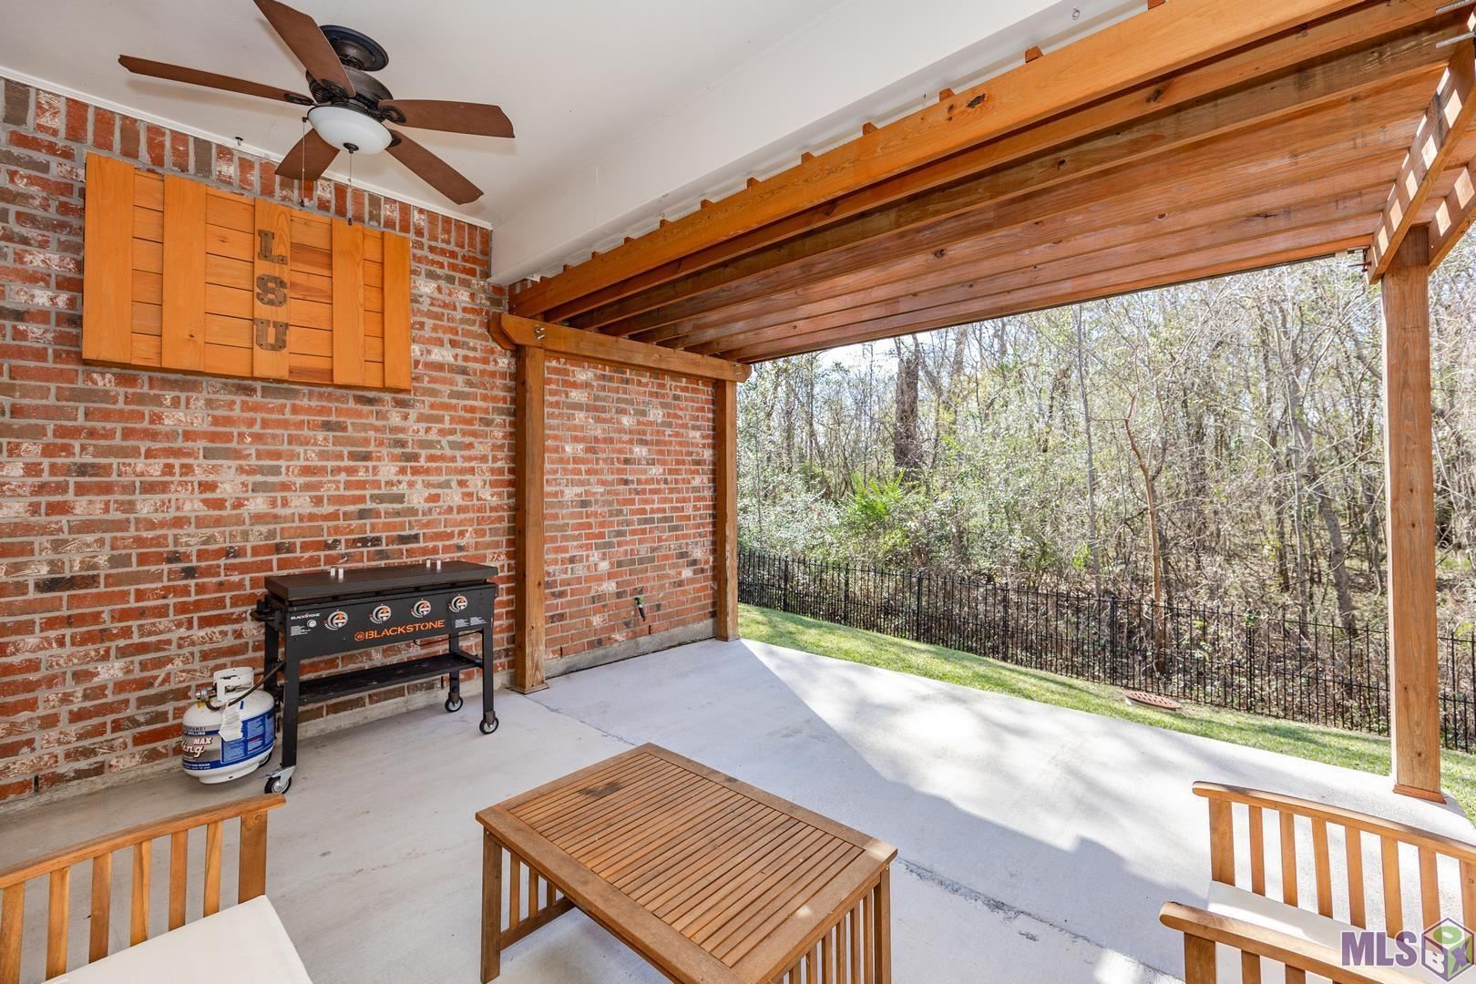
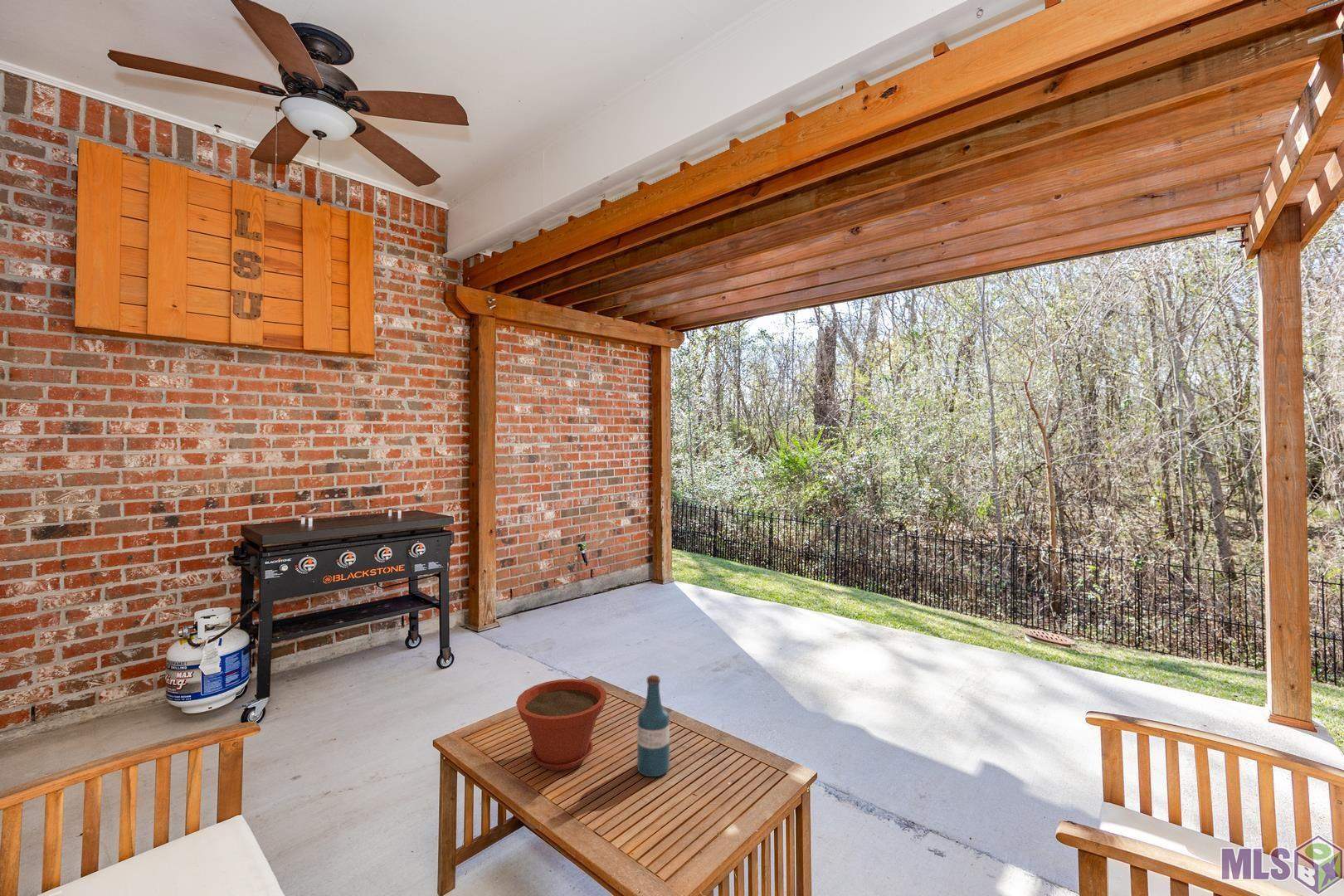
+ plant pot (562, 727)
+ beer bottle (653, 723)
